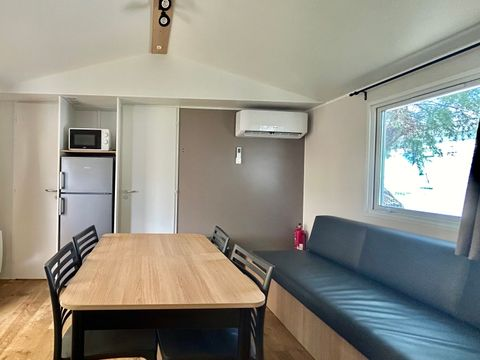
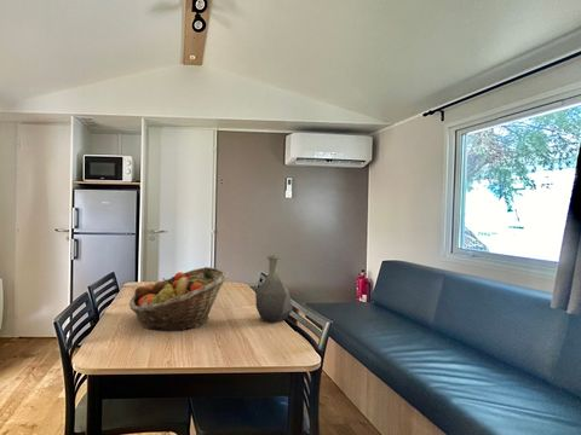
+ vase (272, 288)
+ fruit basket (178, 295)
